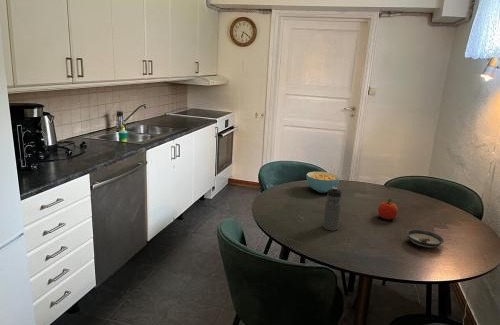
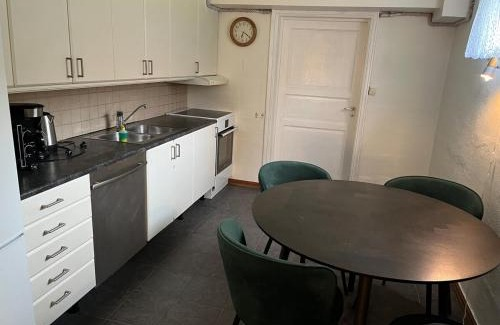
- saucer (424, 240)
- water bottle (332, 208)
- fruit (387, 208)
- cereal bowl (322, 183)
